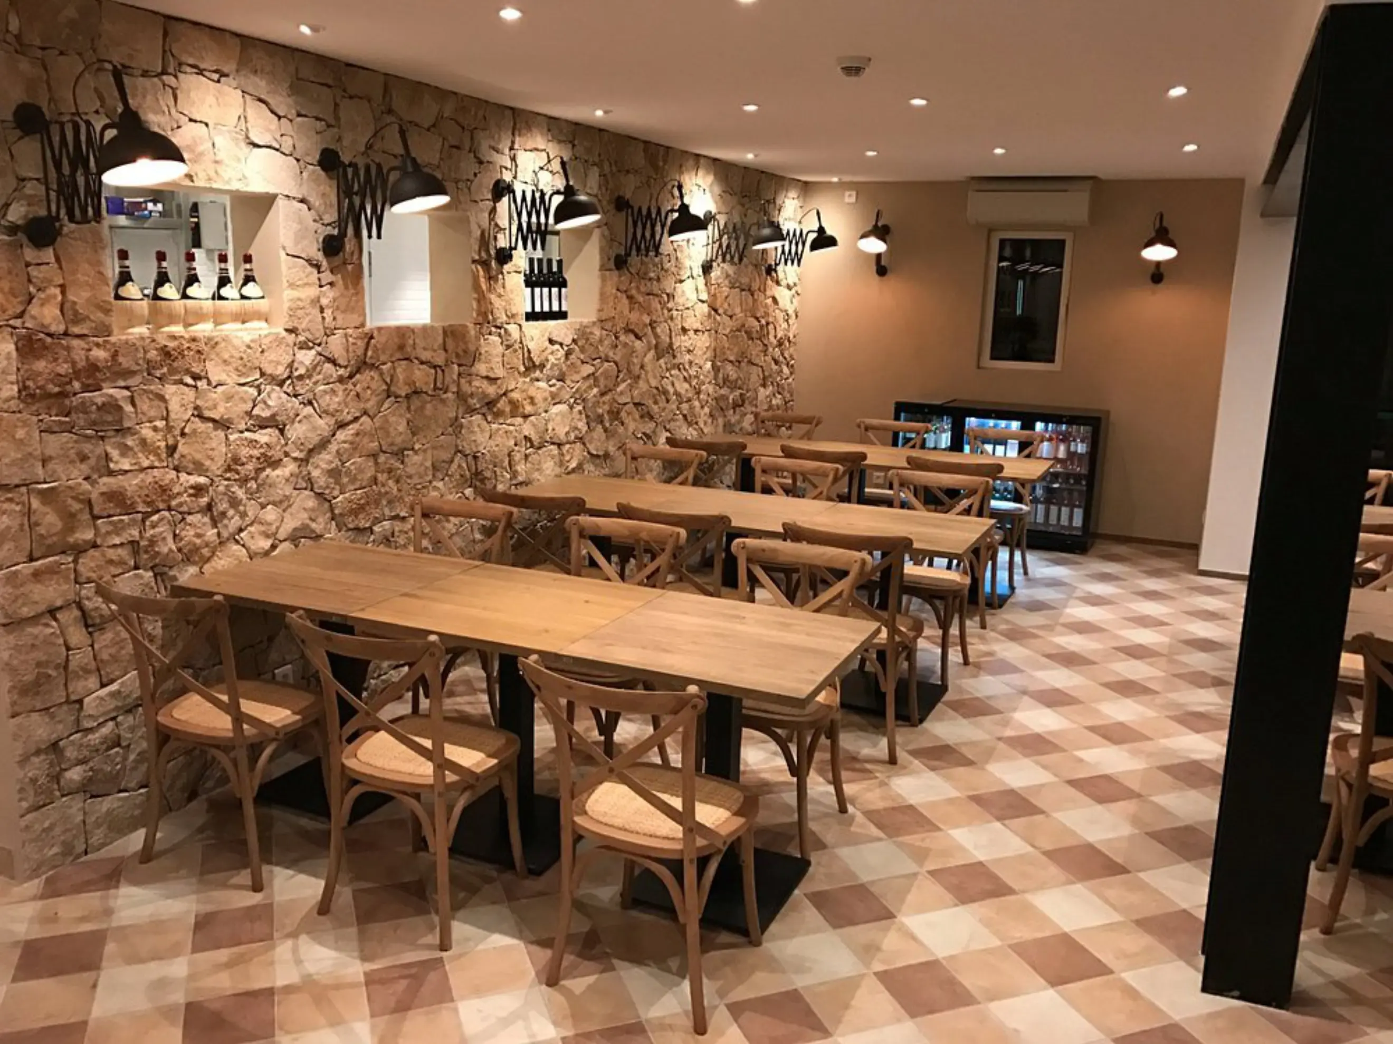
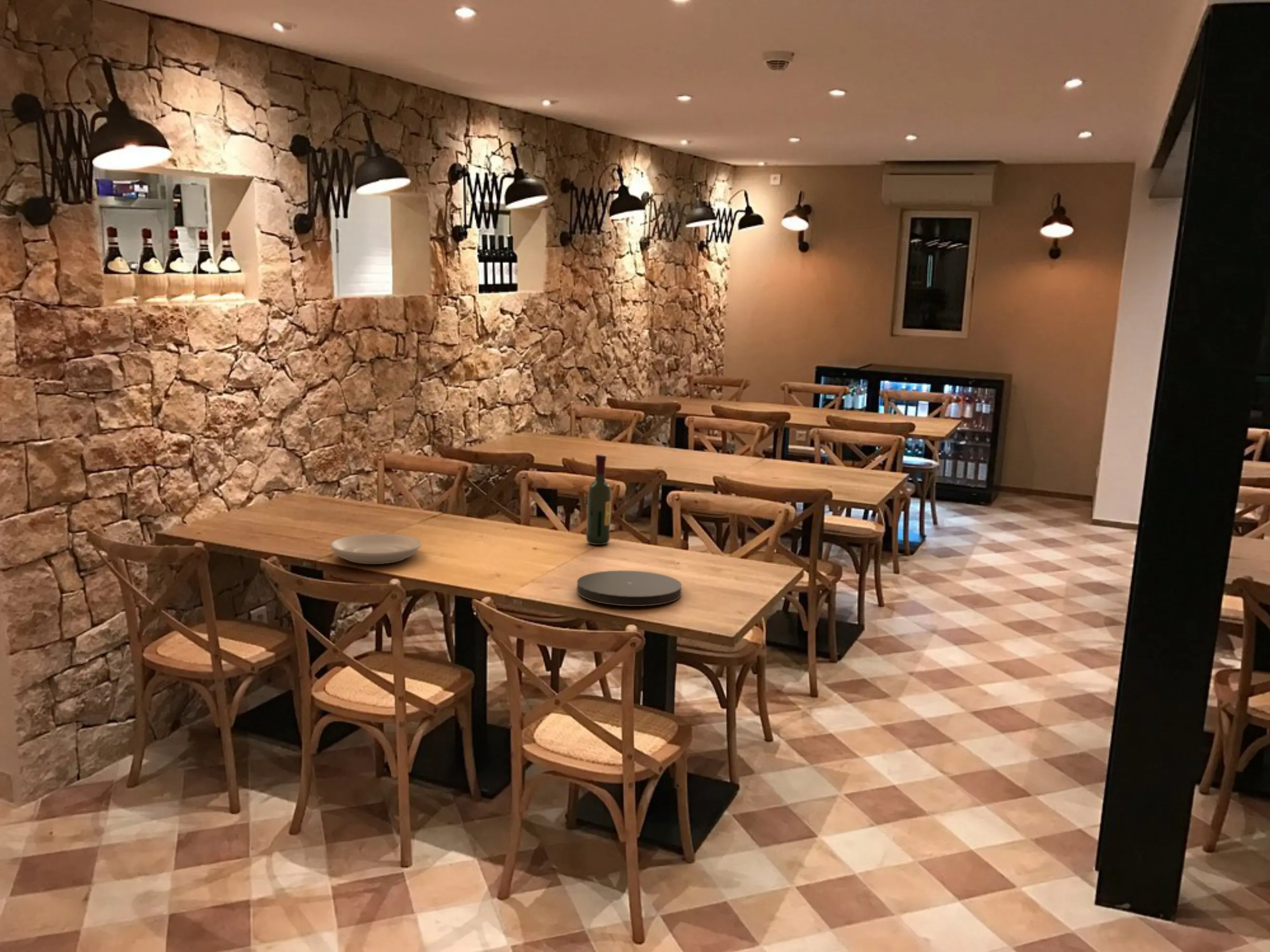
+ plate (629, 588)
+ wine bottle (599, 499)
+ plate (376, 550)
